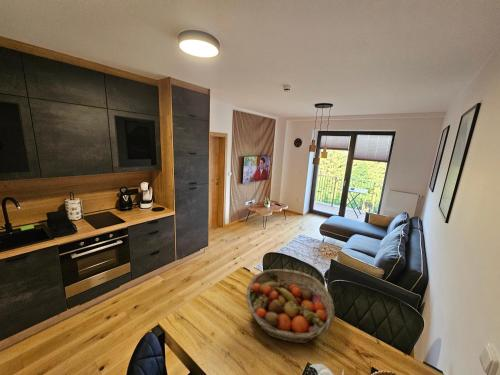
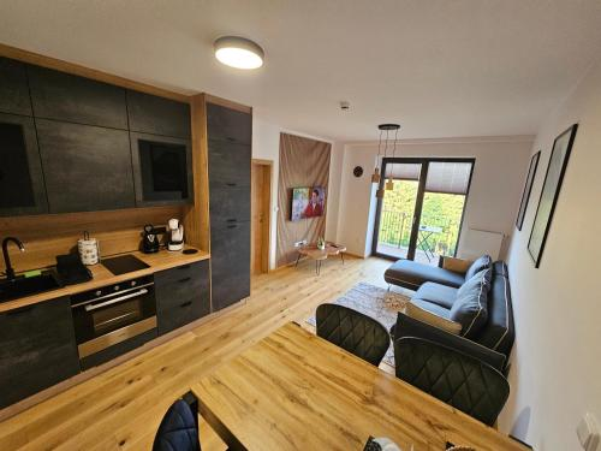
- fruit basket (288, 303)
